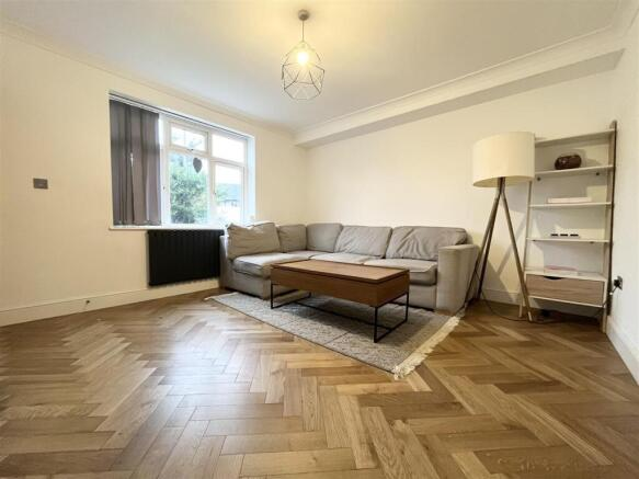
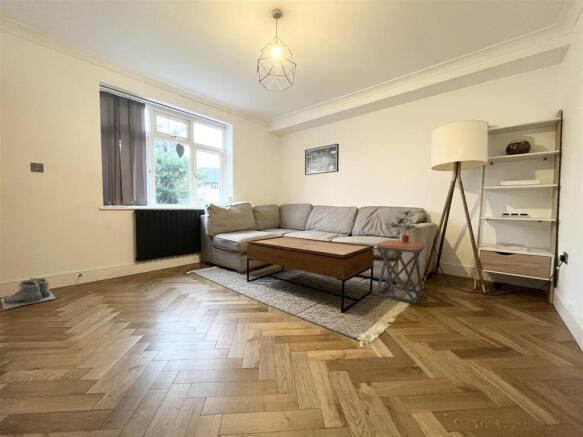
+ stool (401, 269)
+ wall art (321, 160)
+ boots (28, 288)
+ potted plant (402, 226)
